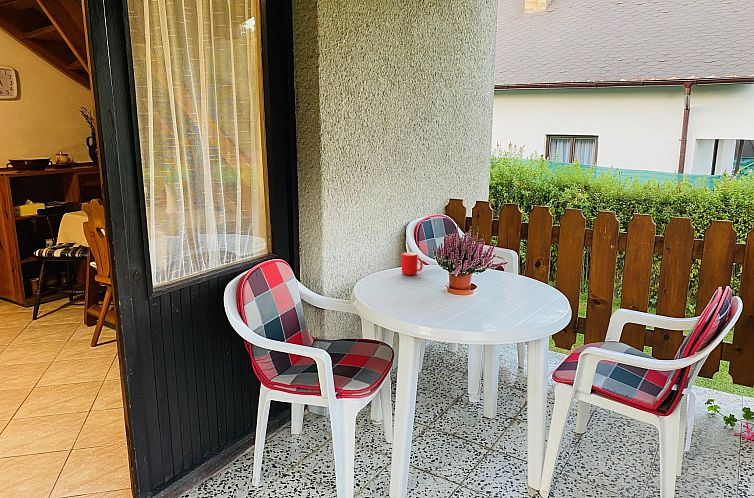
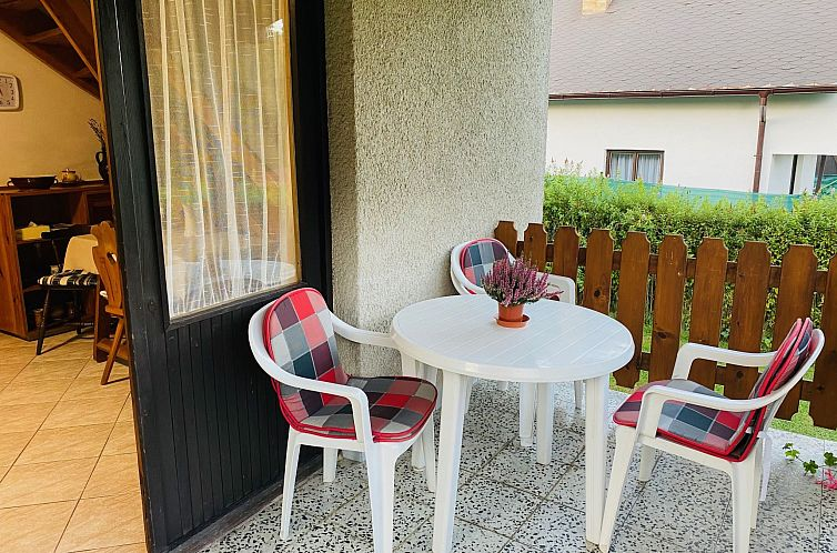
- cup (412, 264)
